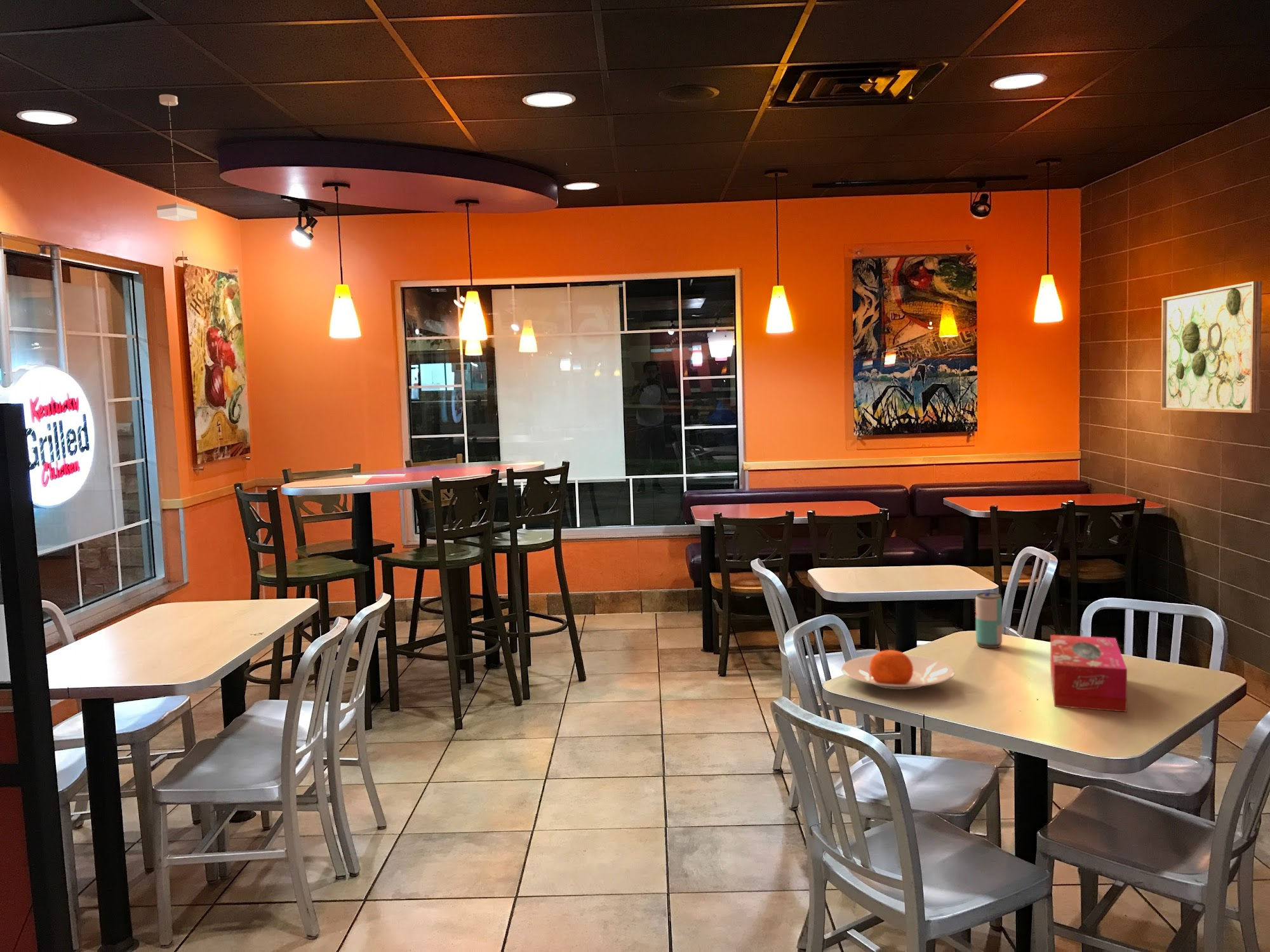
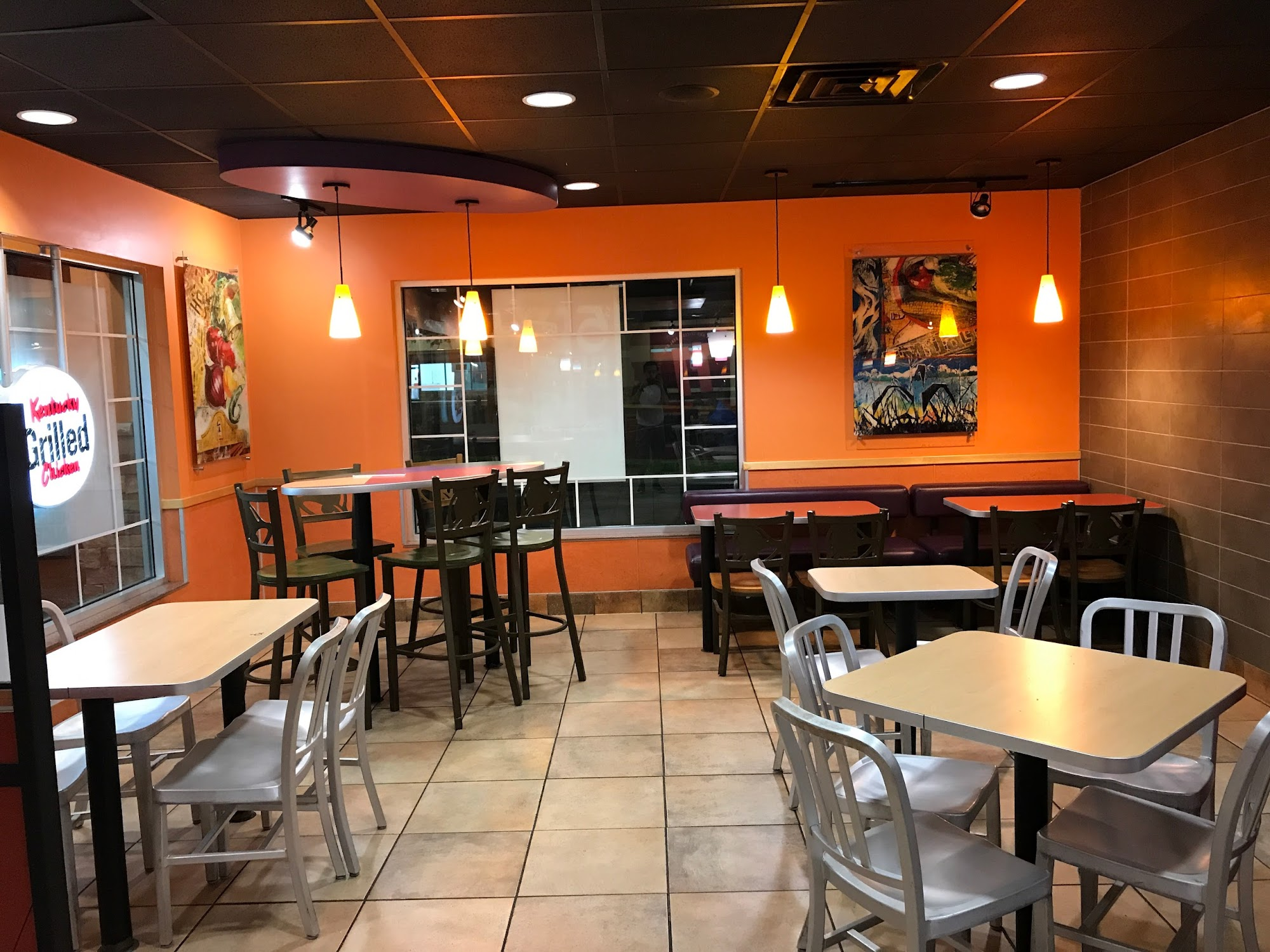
- wall art (1205, 351)
- plate (897, 665)
- tissue box (1086, 670)
- pendant lamp (173, 157)
- beverage can (989, 619)
